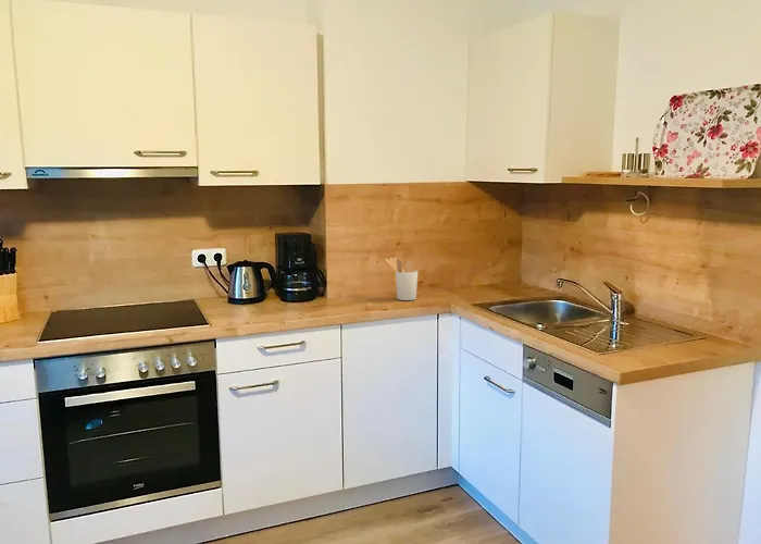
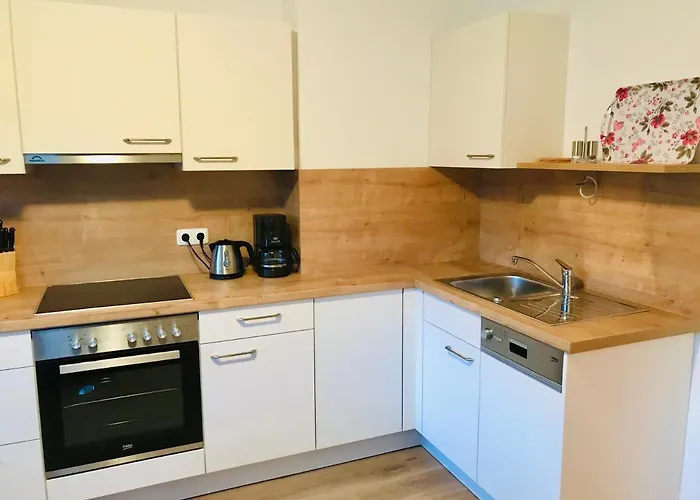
- utensil holder (401, 277)
